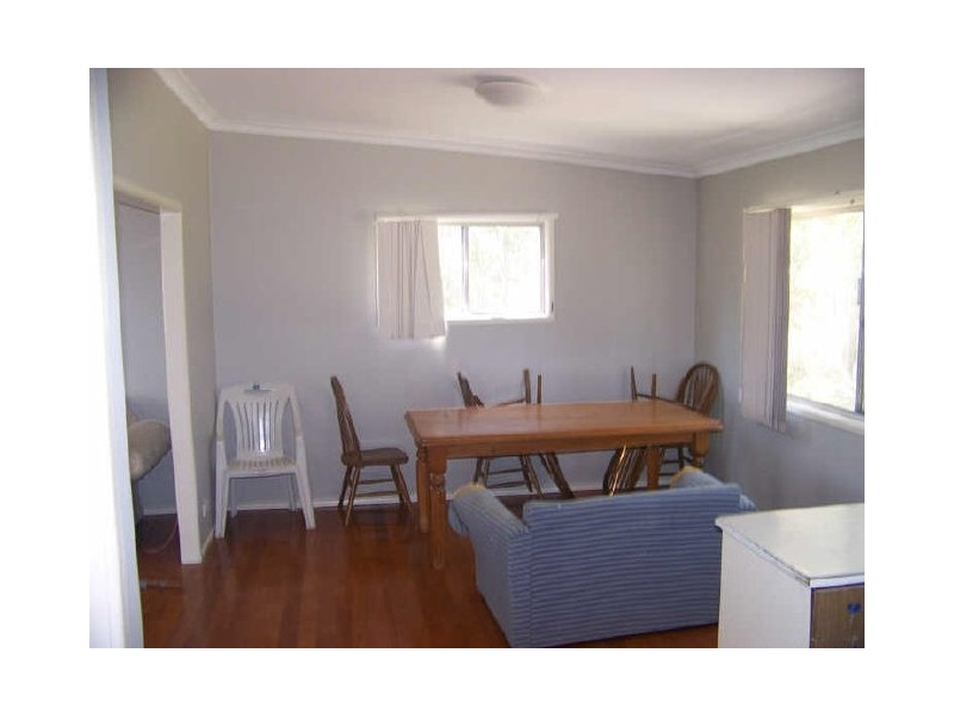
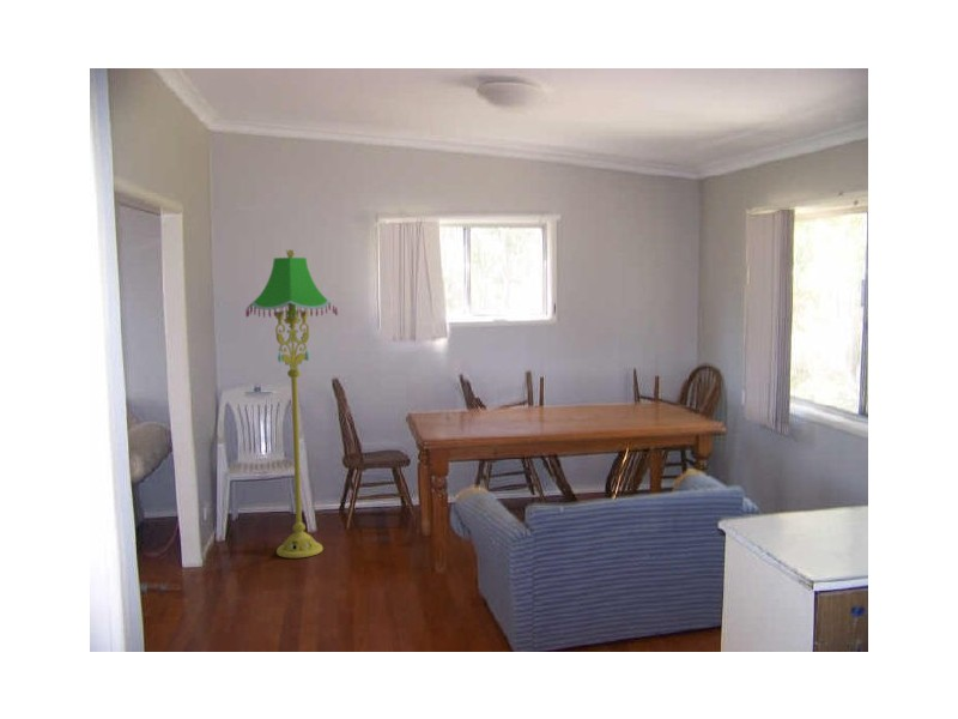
+ floor lamp (295, 401)
